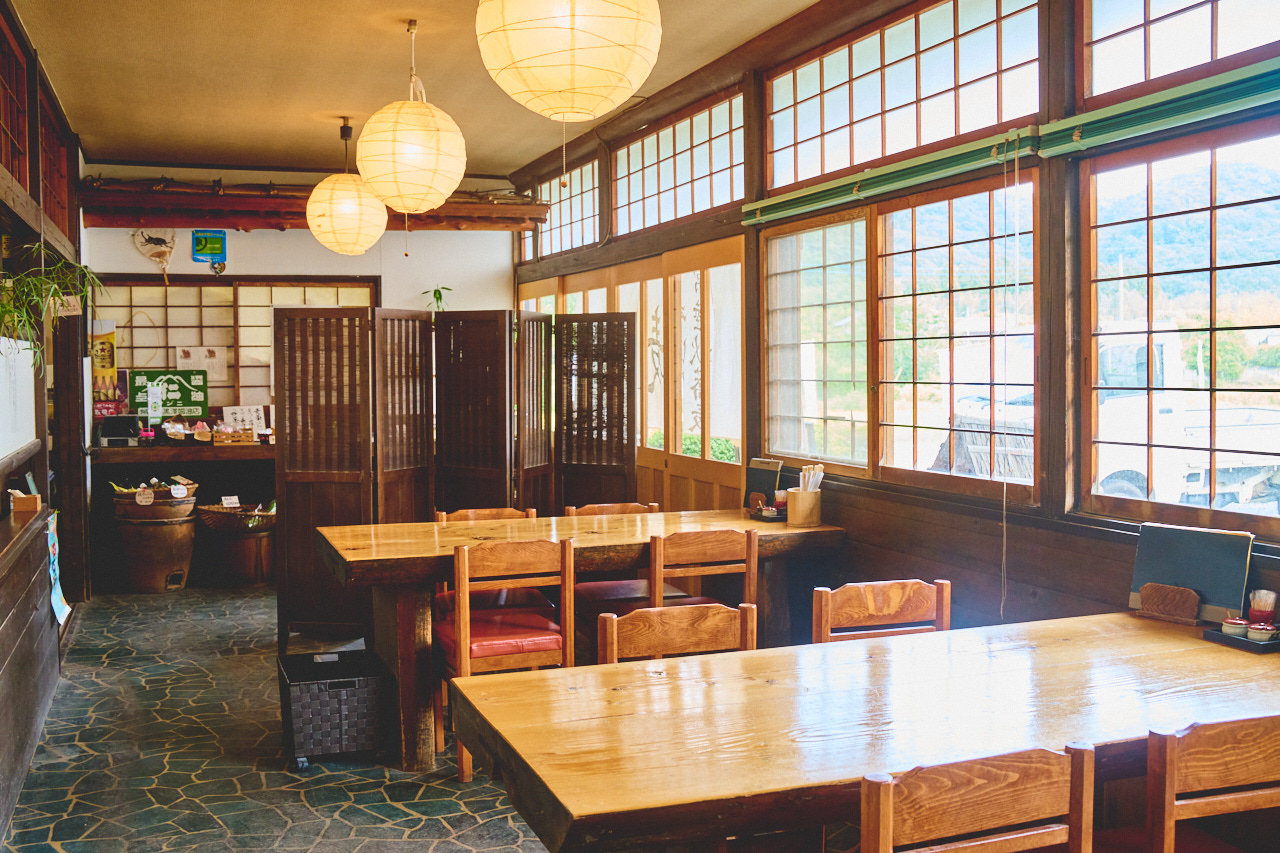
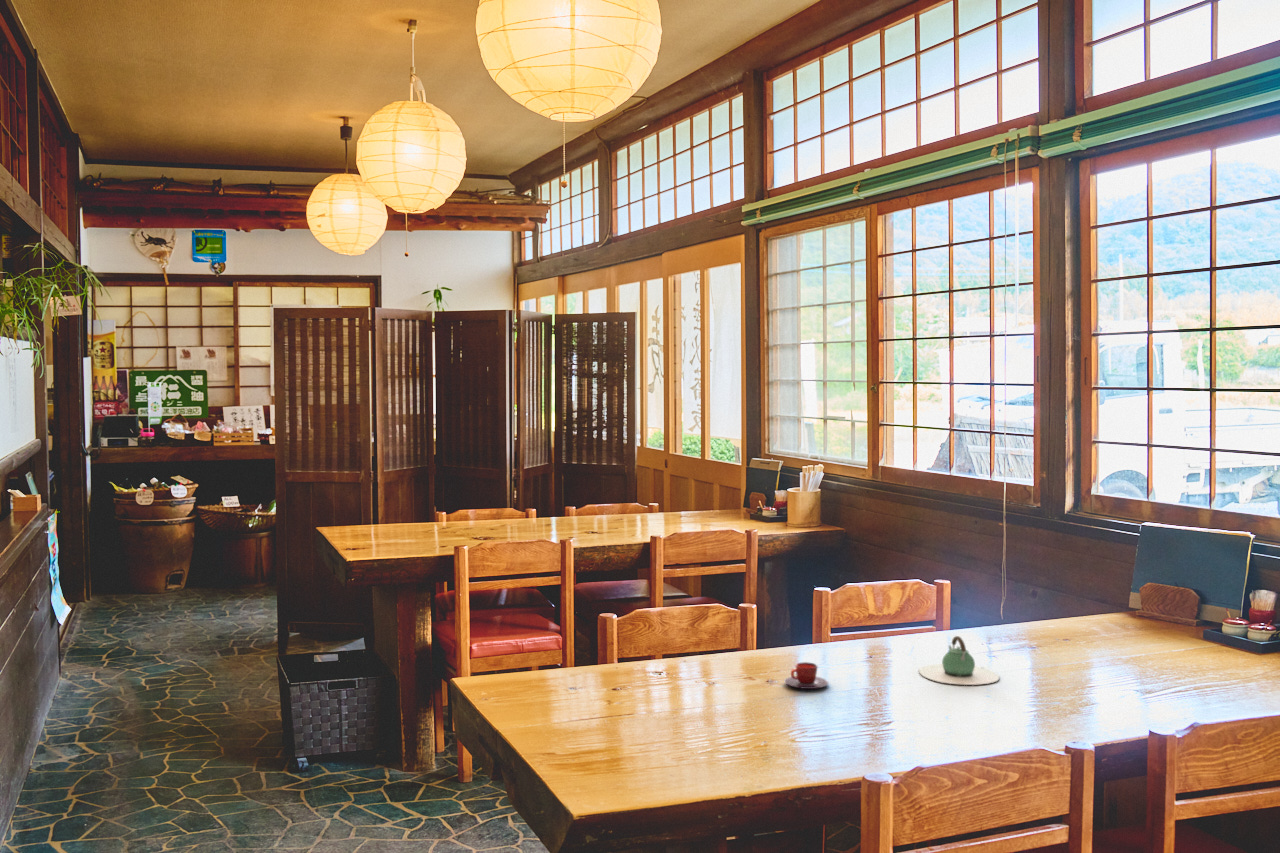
+ teapot (958, 655)
+ teacup (806, 675)
